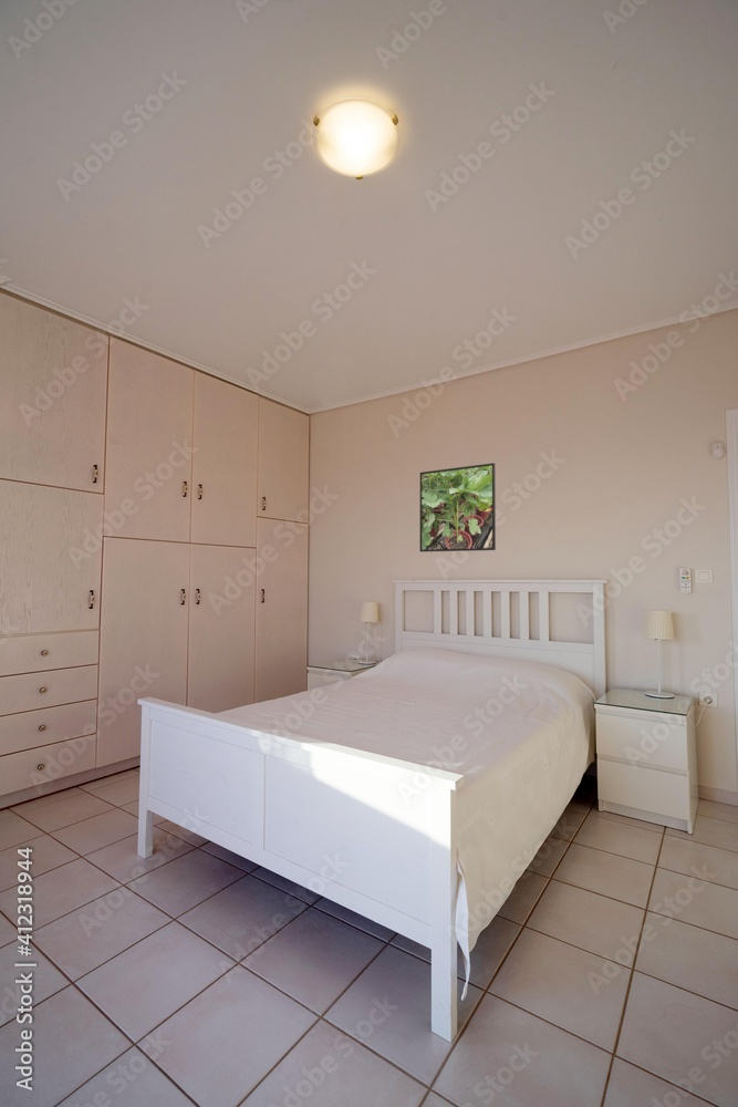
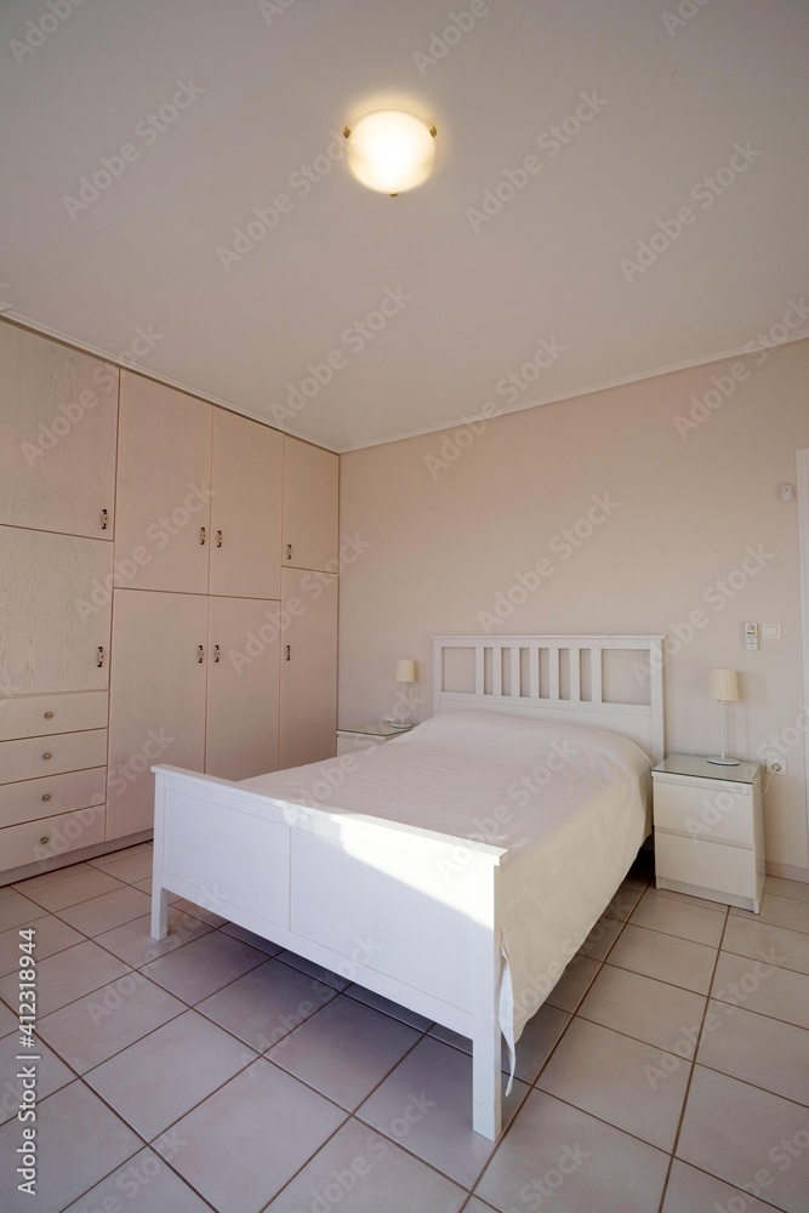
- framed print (456, 509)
